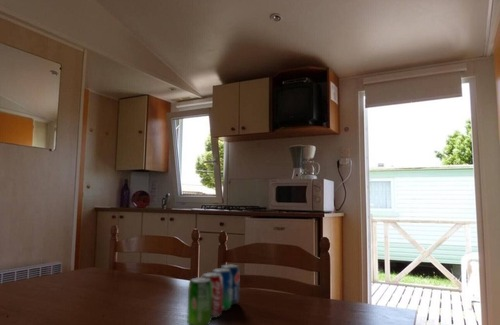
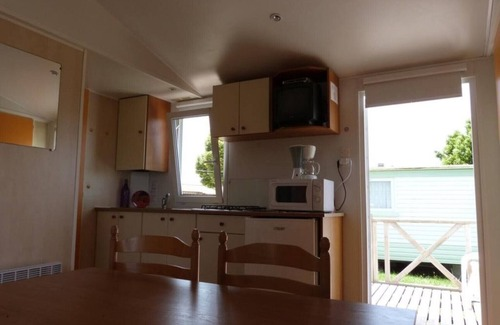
- soda can (216, 291)
